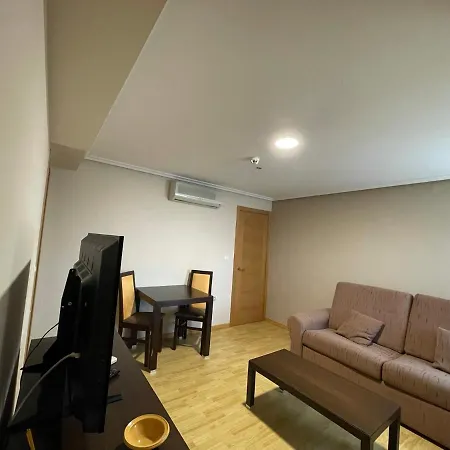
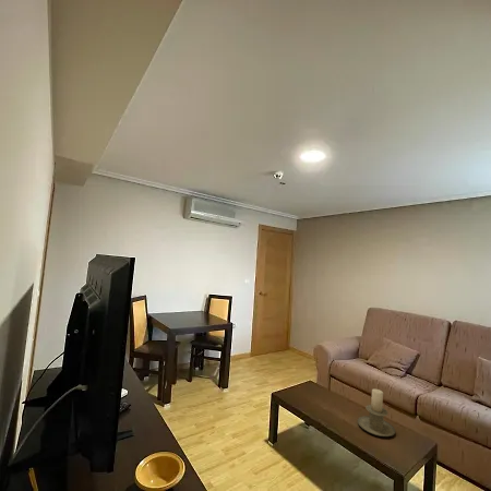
+ candle holder (376, 409)
